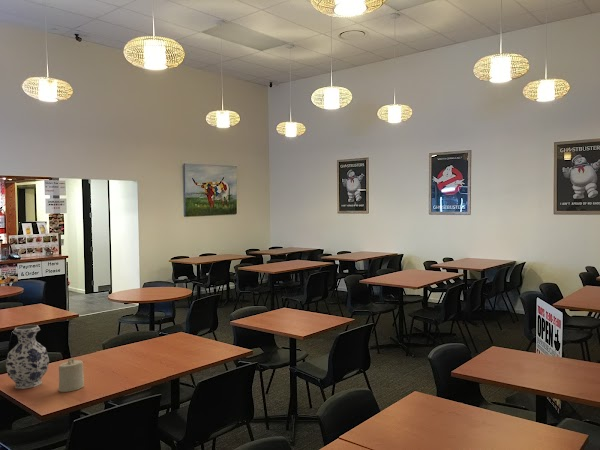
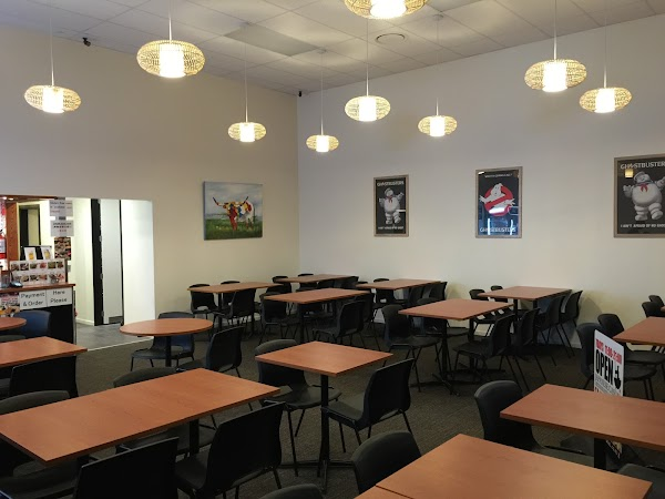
- candle (71, 373)
- vase (27, 355)
